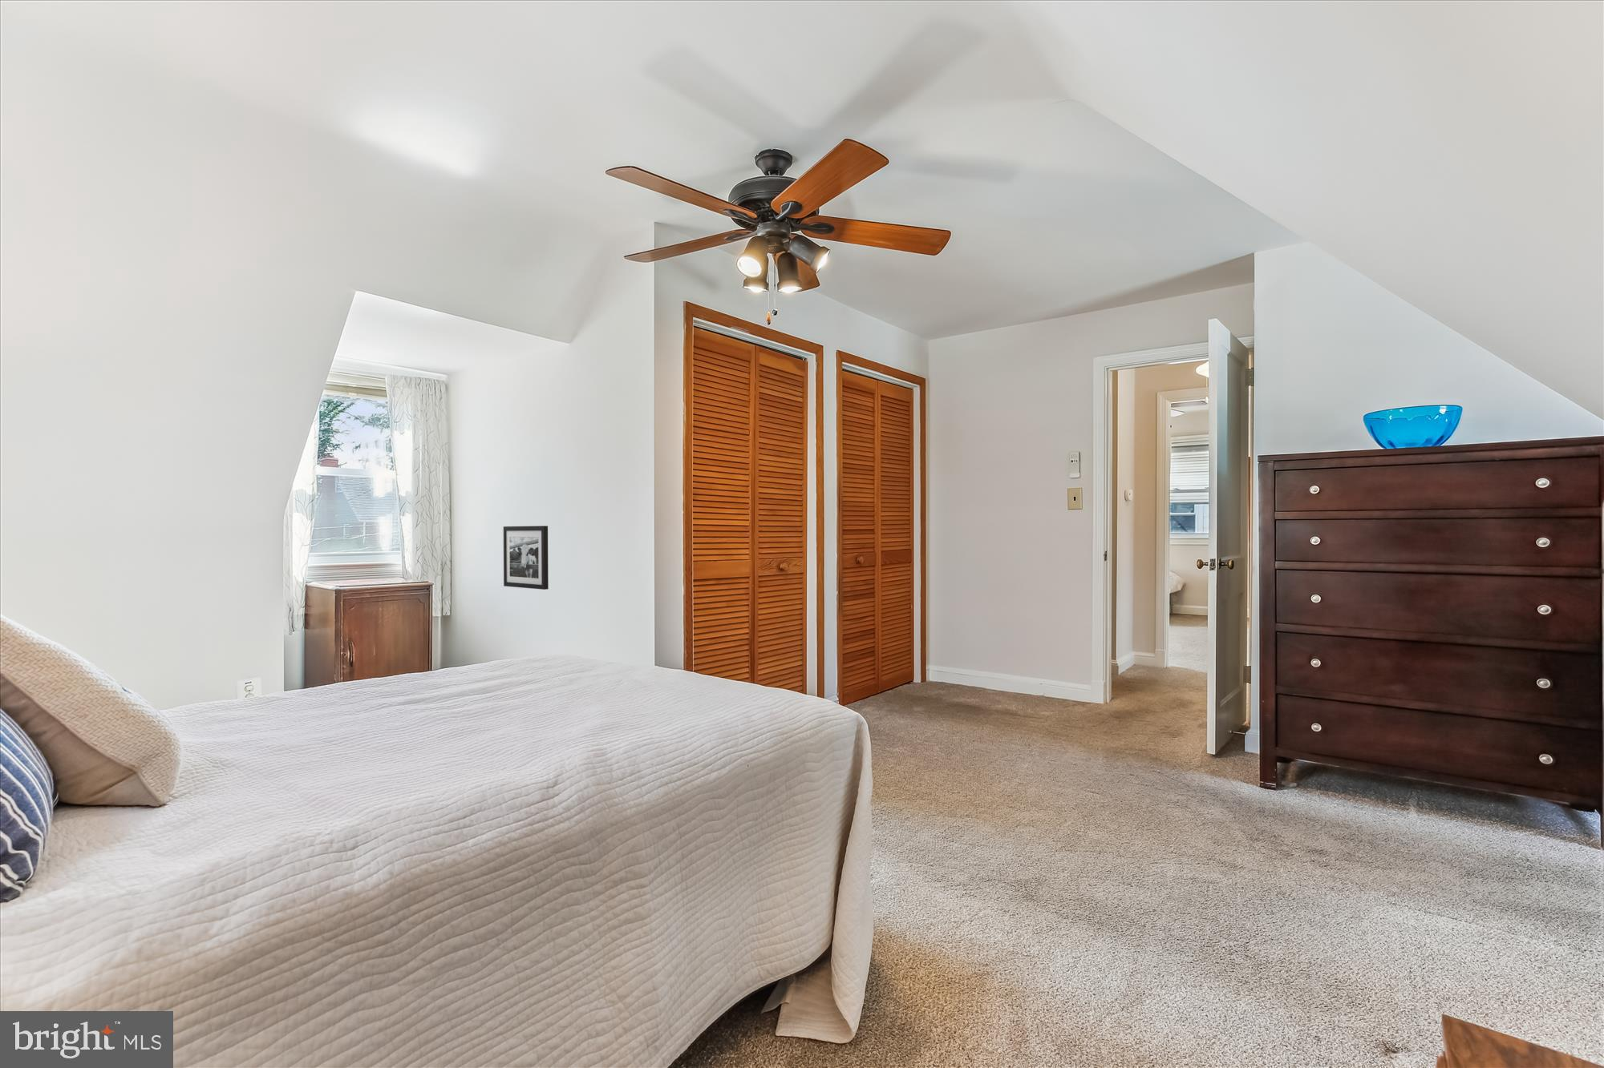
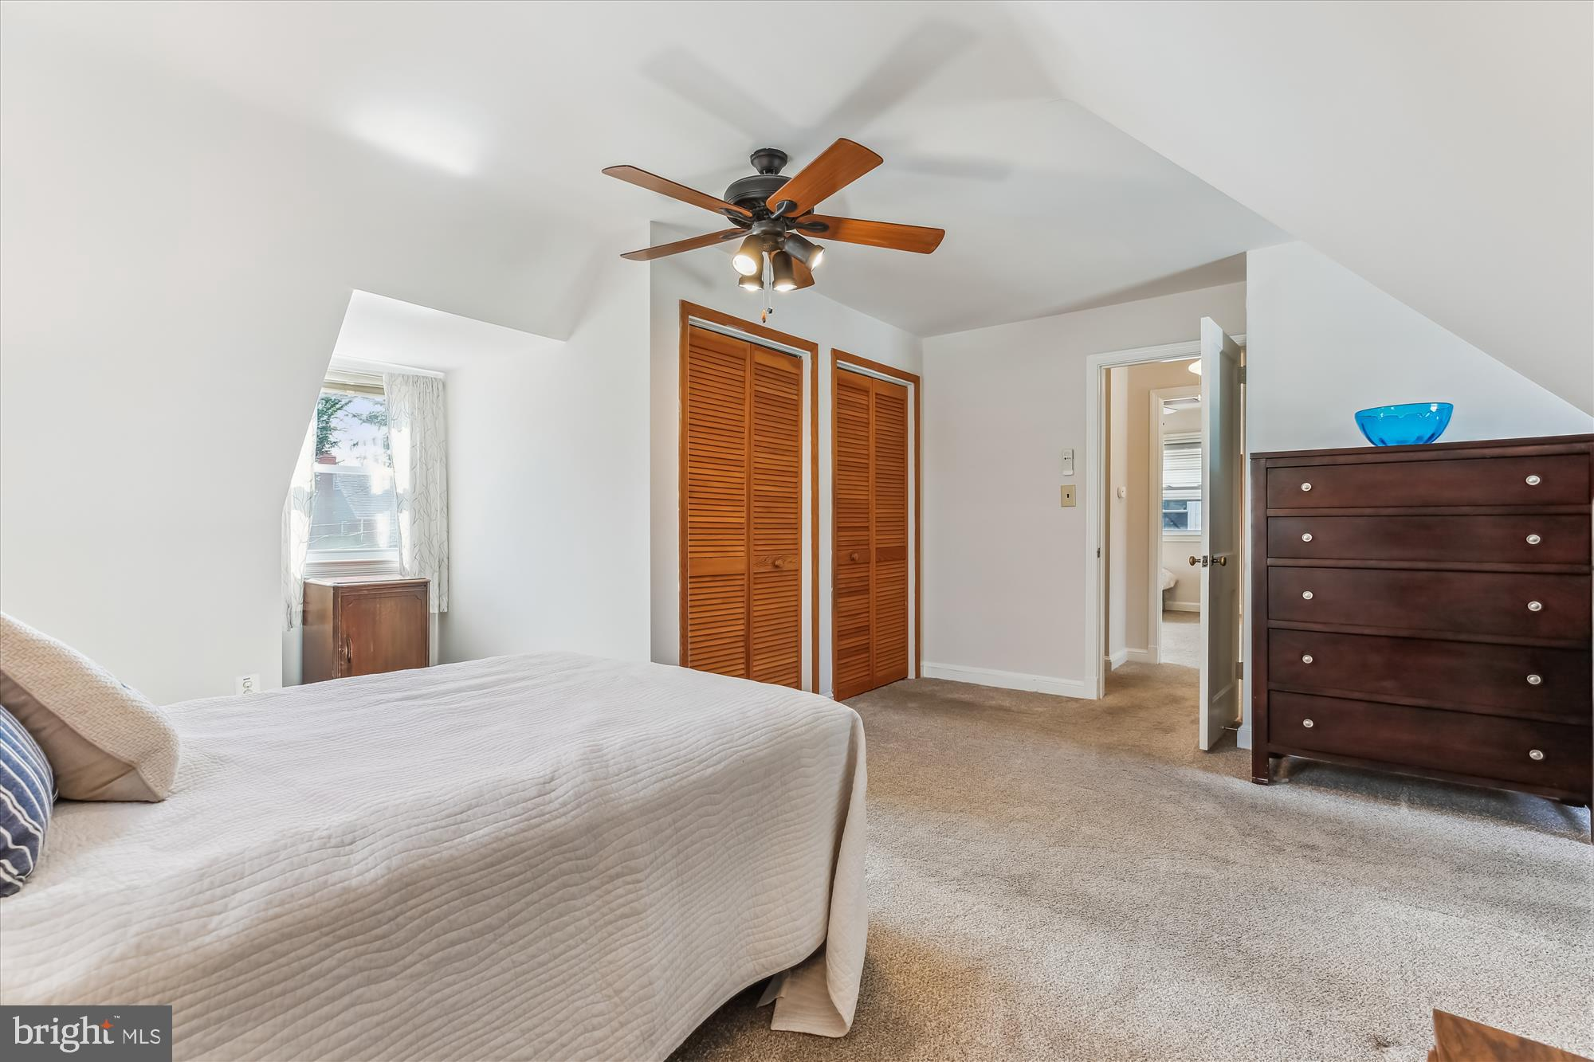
- picture frame (525, 557)
